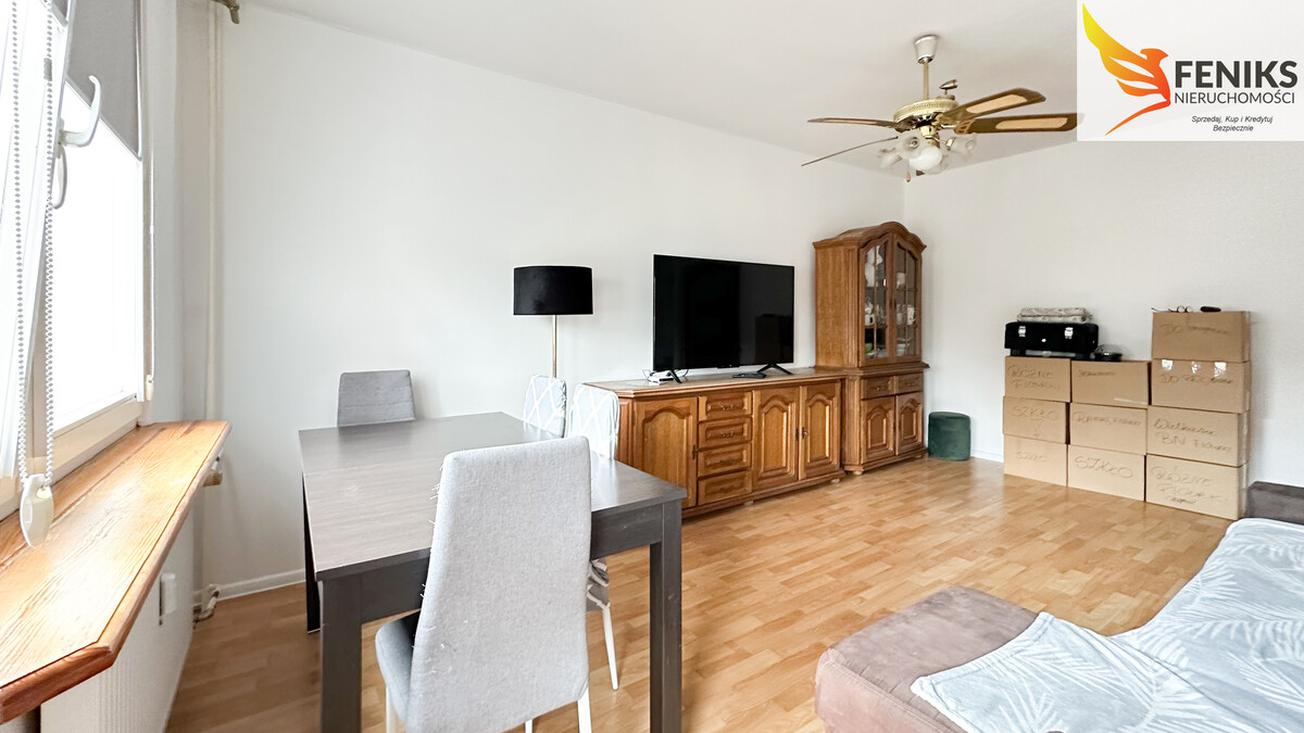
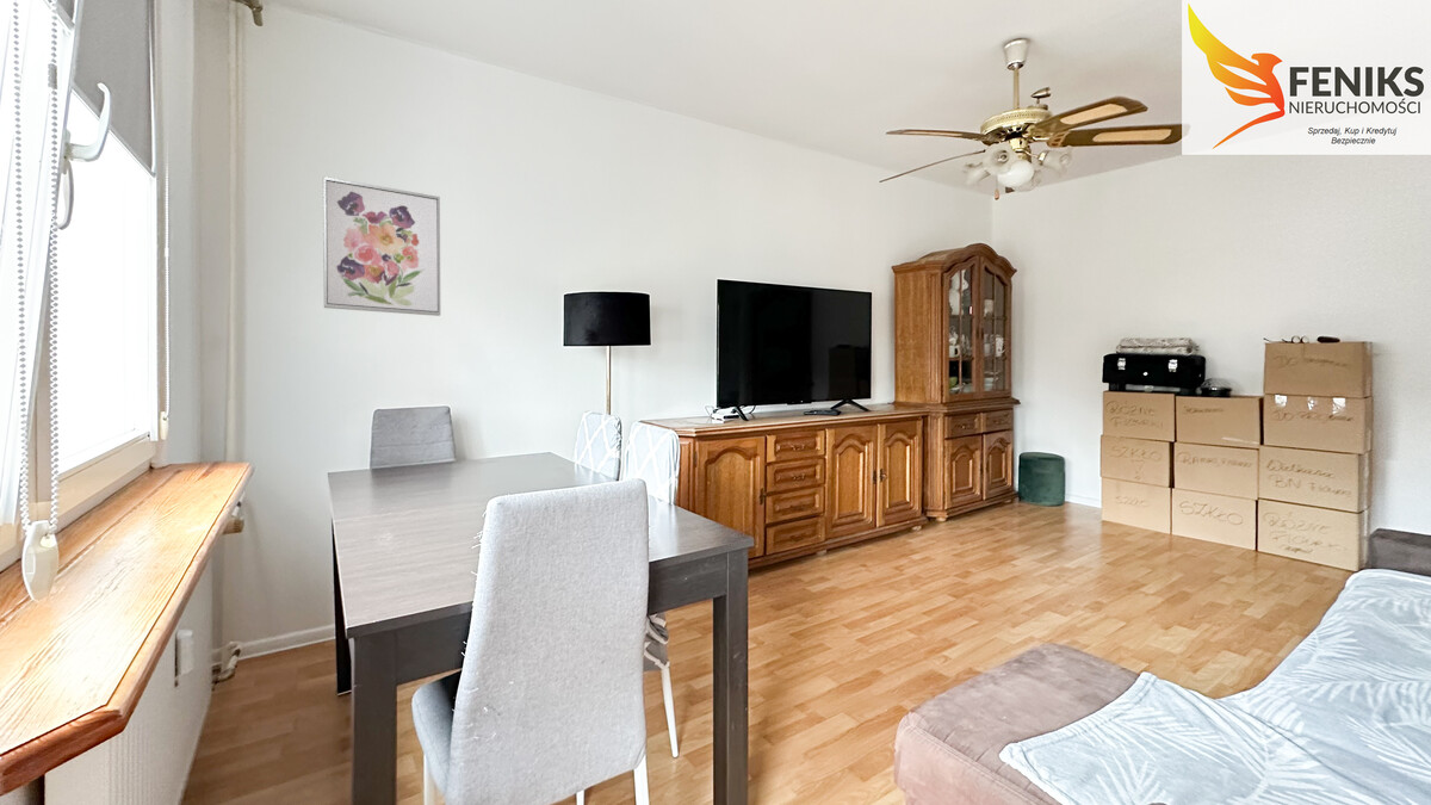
+ wall art (384, 249)
